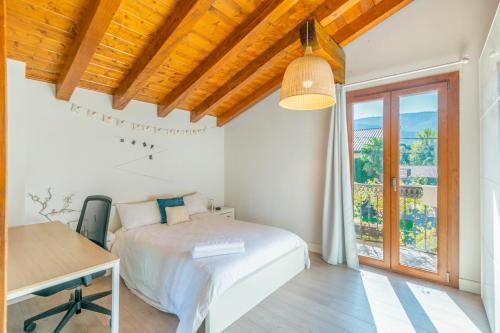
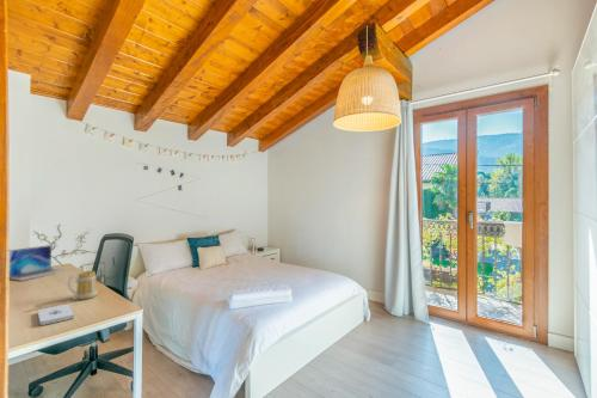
+ laptop (37, 261)
+ notepad (55, 313)
+ mug (82, 284)
